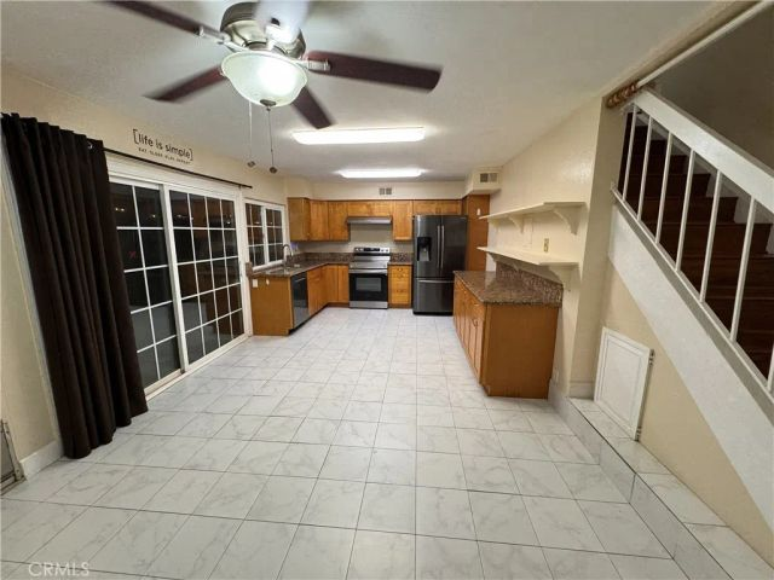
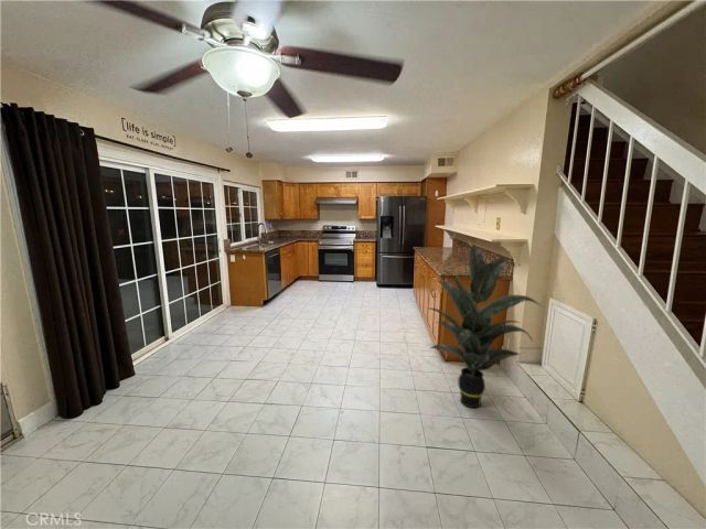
+ indoor plant (477, 325)
